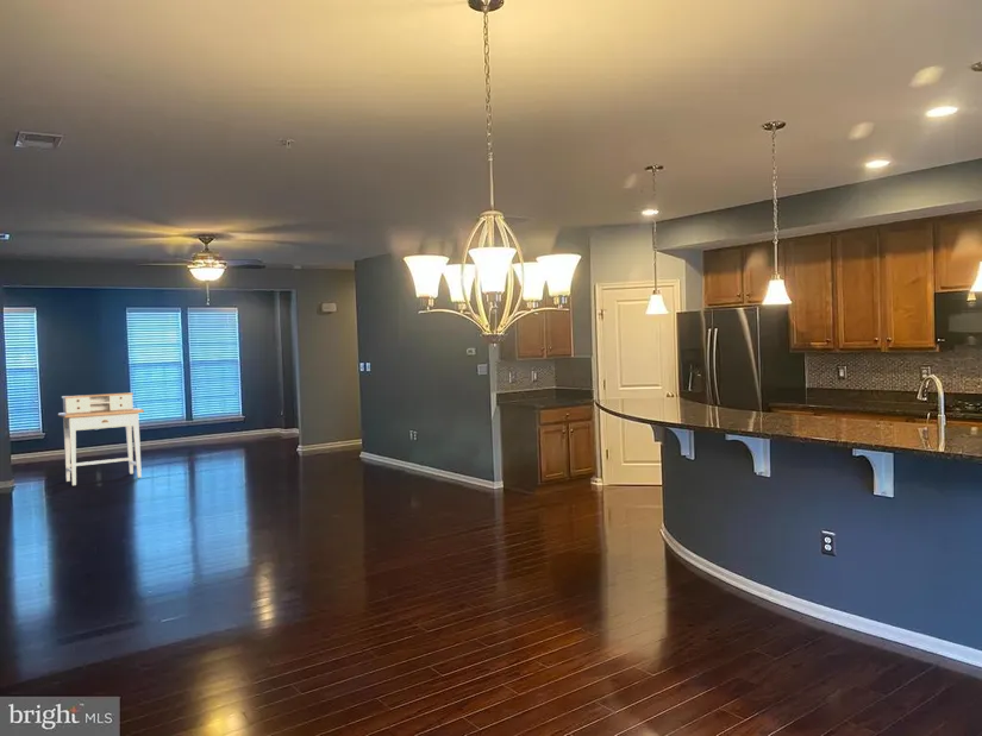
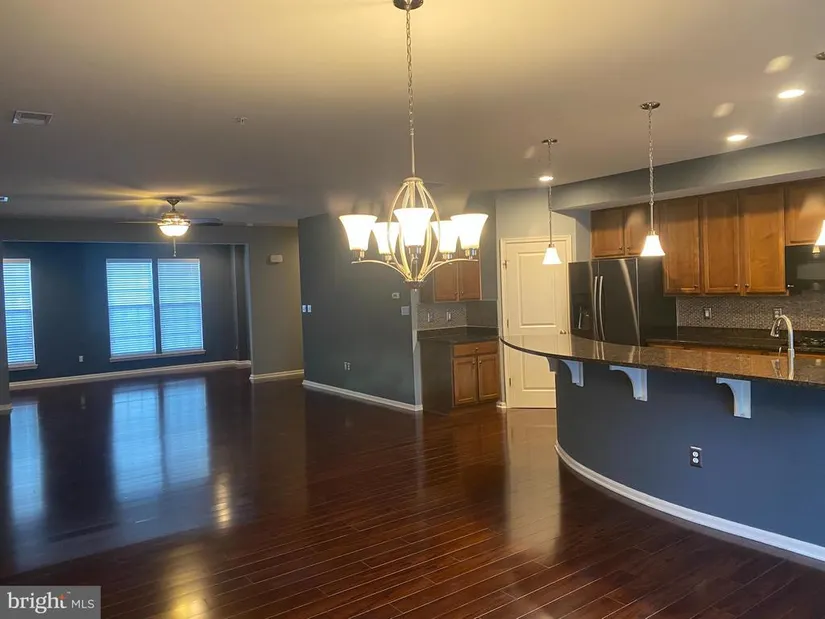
- desk (101, 427)
